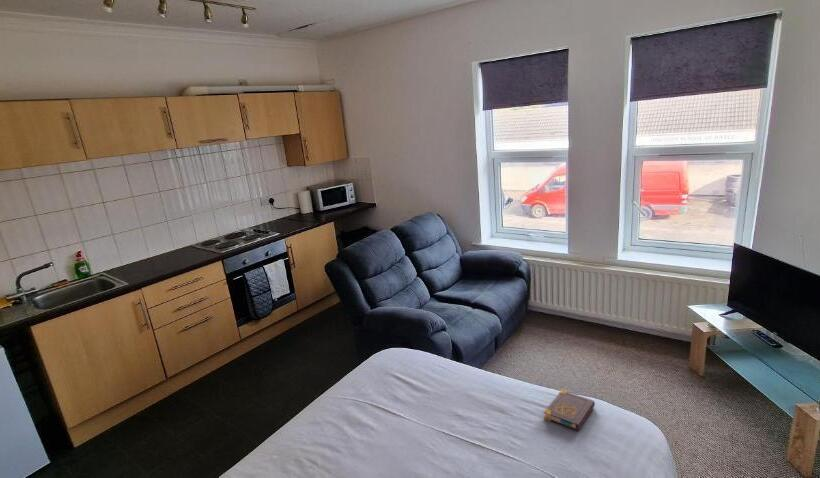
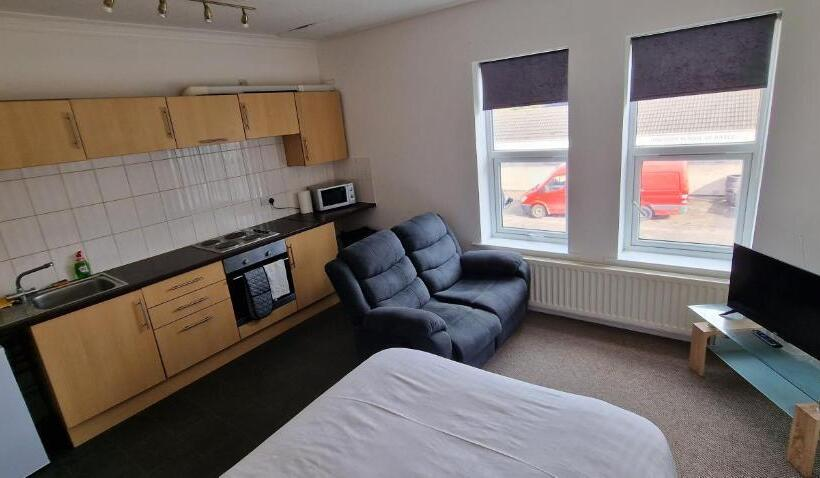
- book (569, 409)
